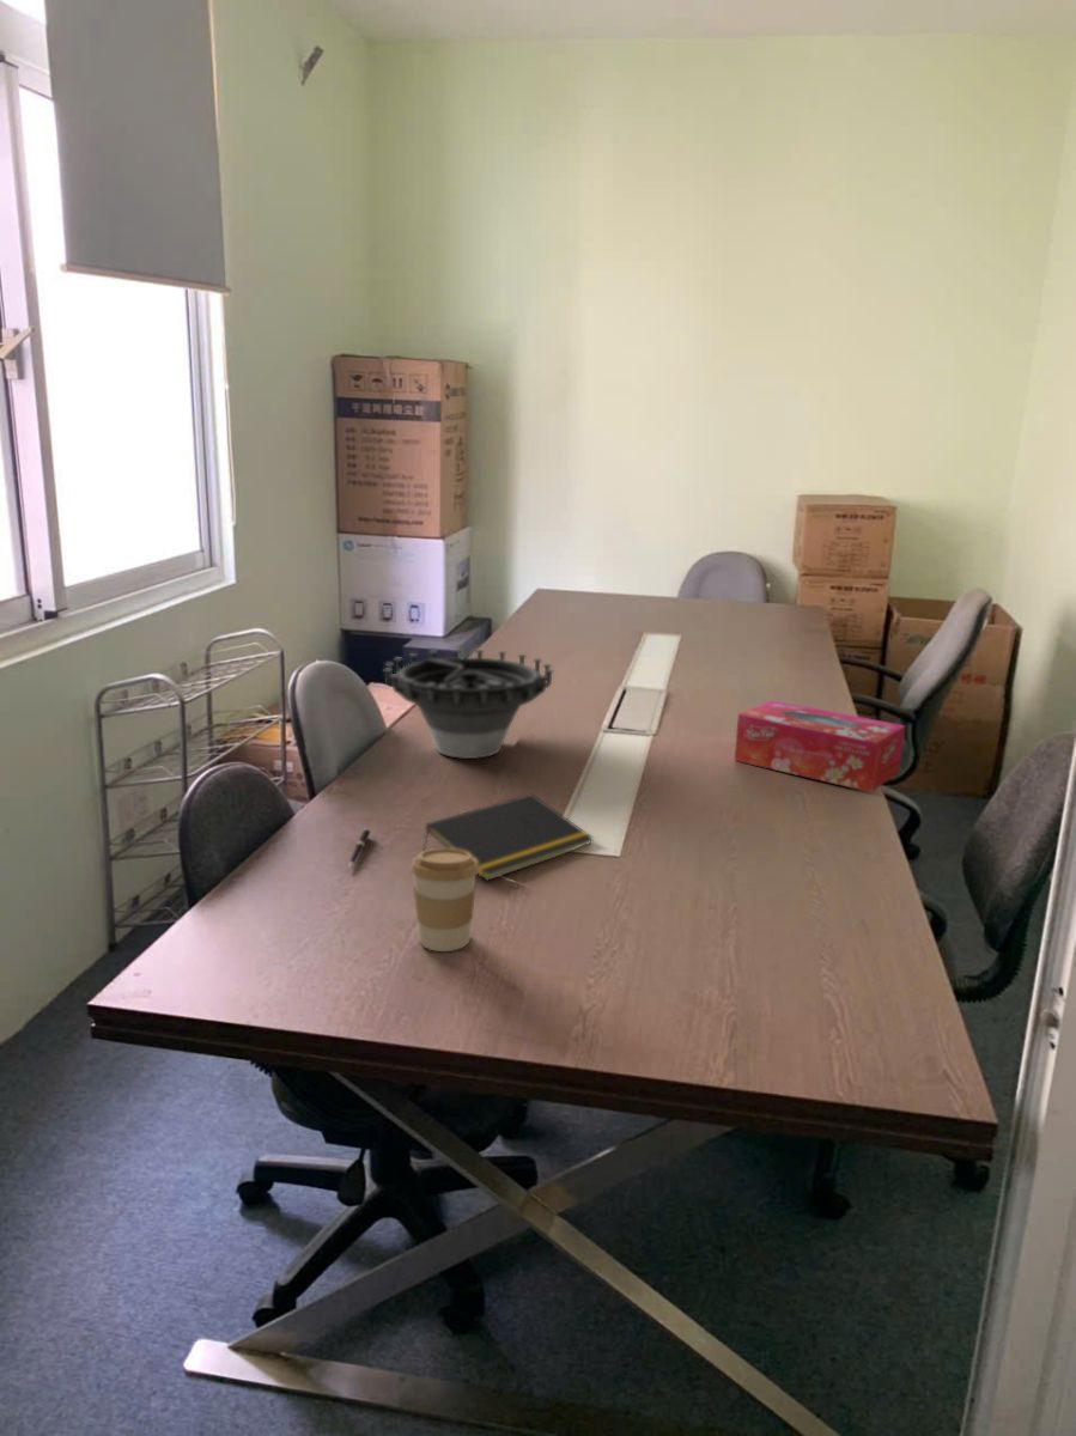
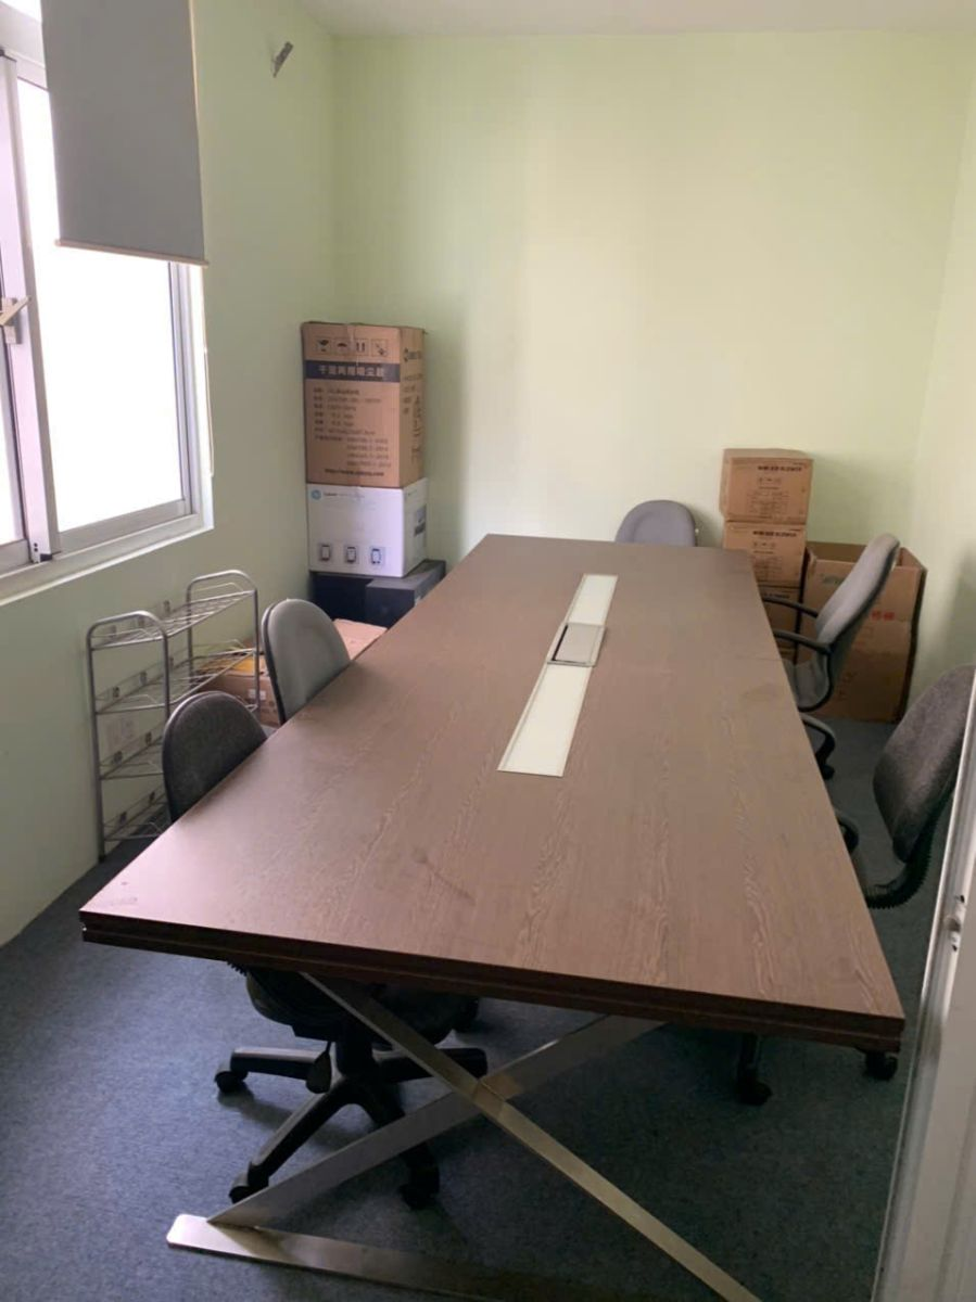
- tissue box (817, 743)
- speaker (468, 707)
- pen (358, 848)
- coffee cup (444, 896)
- notepad (510, 834)
